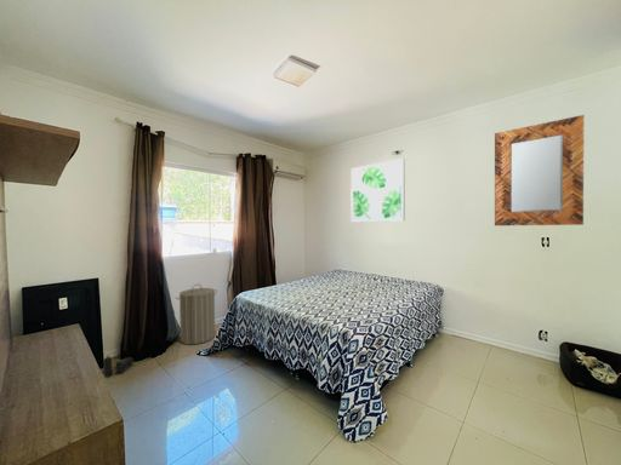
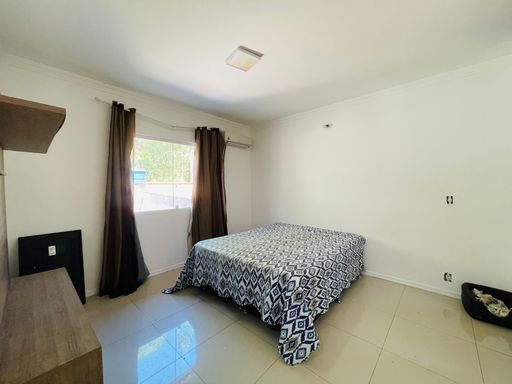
- wall art (376, 193)
- laundry hamper (198, 310)
- home mirror (535, 174)
- boots (118, 362)
